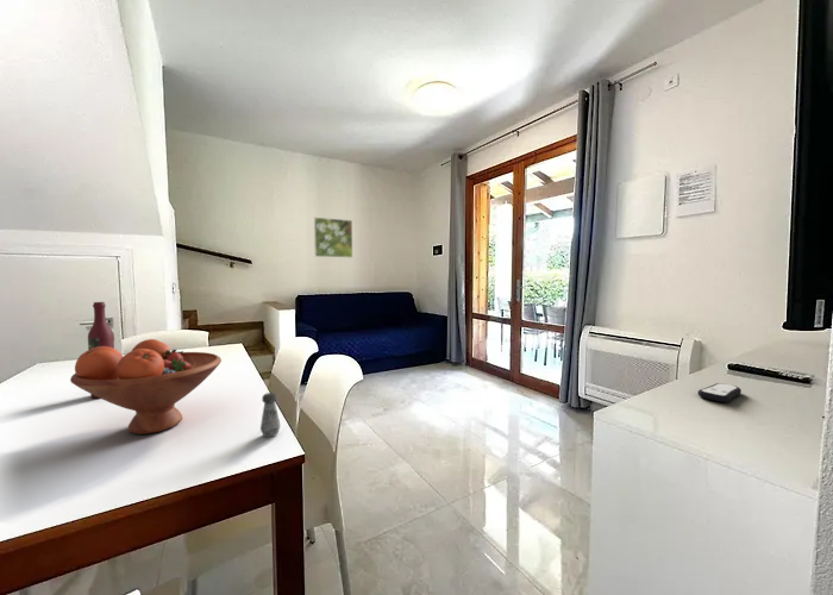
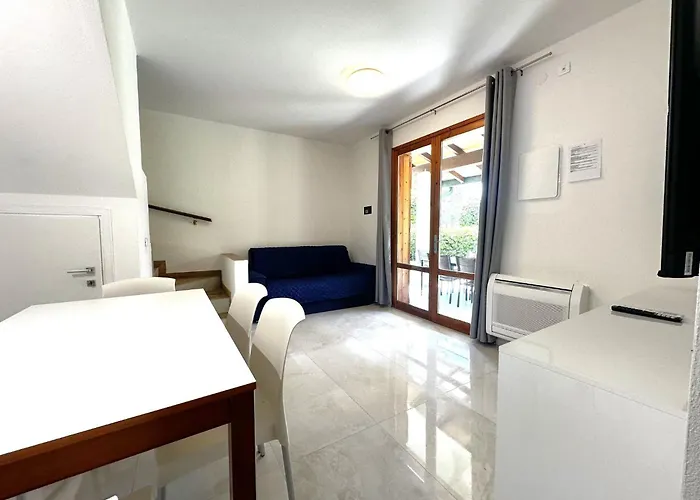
- salt shaker (269, 413)
- fruit bowl (154, 383)
- remote control (720, 392)
- wine bottle (101, 345)
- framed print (333, 238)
